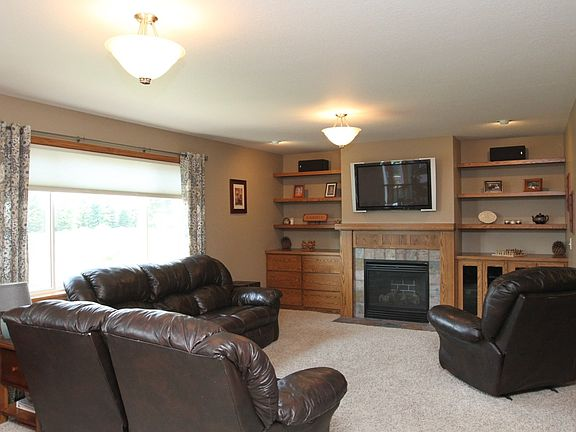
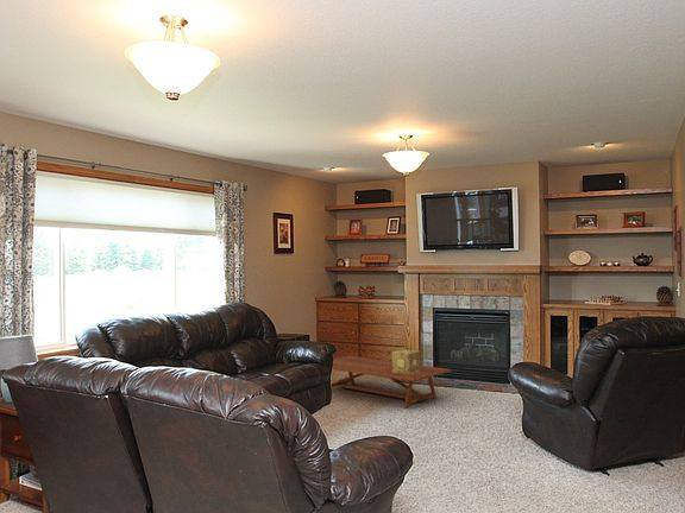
+ decorative box (406, 361)
+ coffee table (377, 375)
